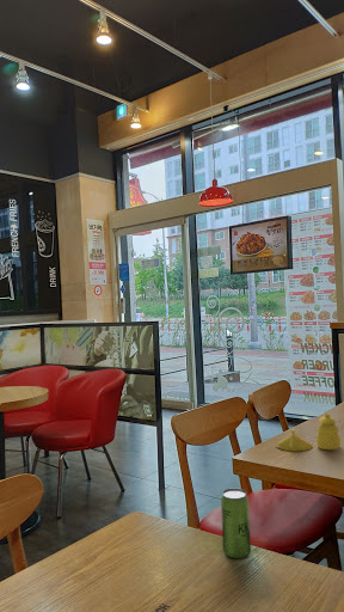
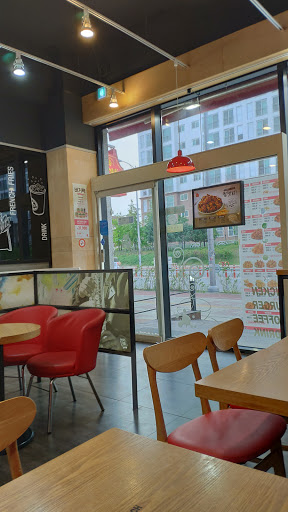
- beverage can (235, 522)
- condiment set (302, 439)
